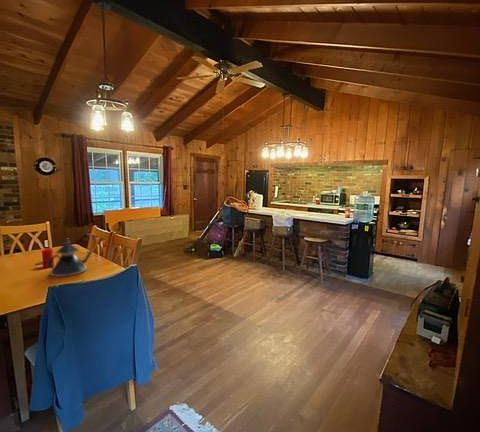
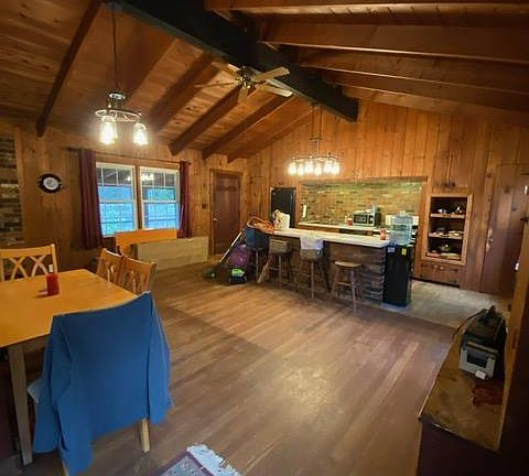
- teapot (69, 255)
